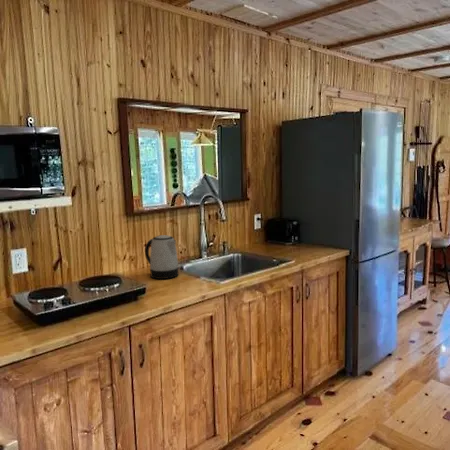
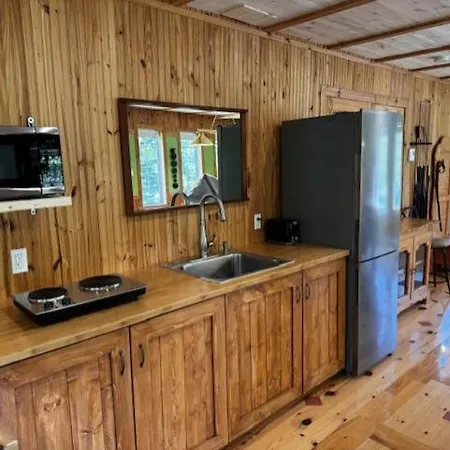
- kettle (160, 255)
